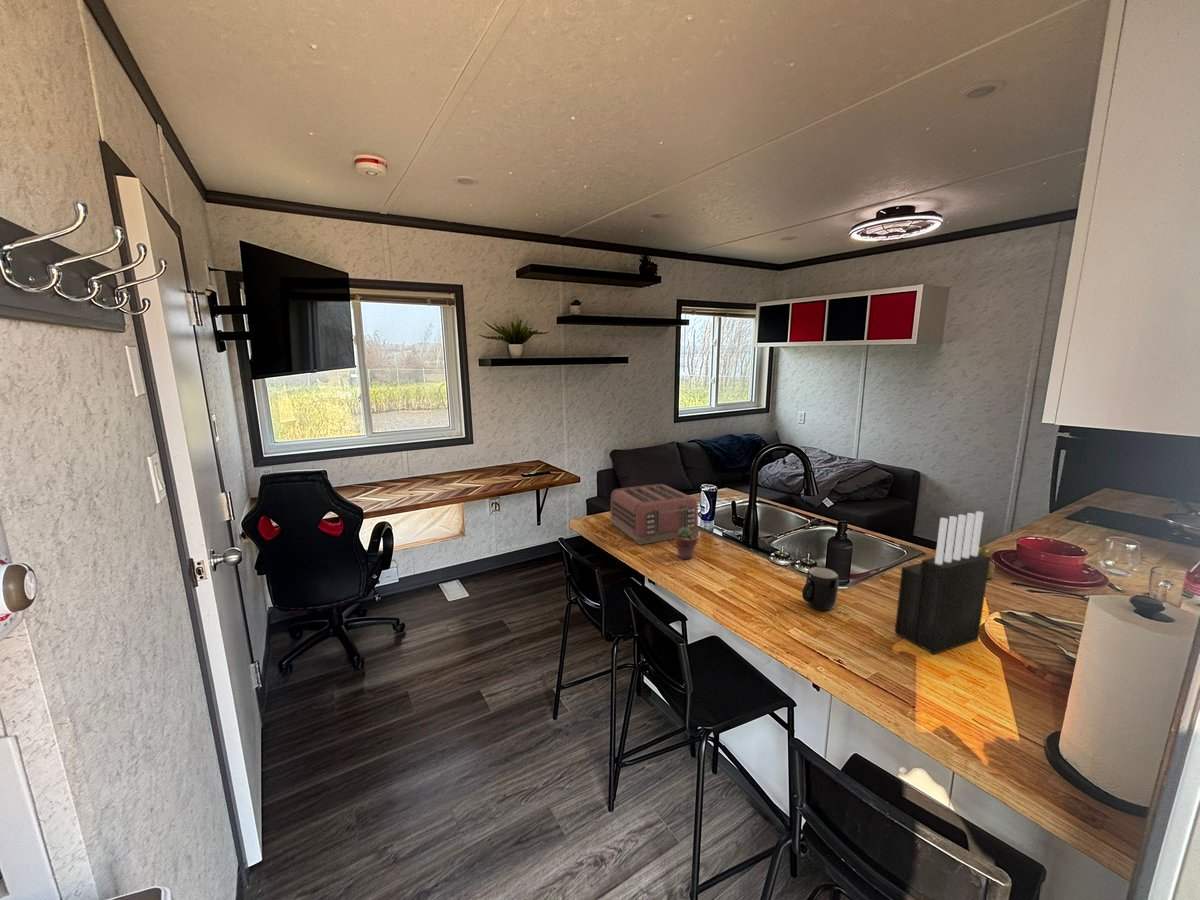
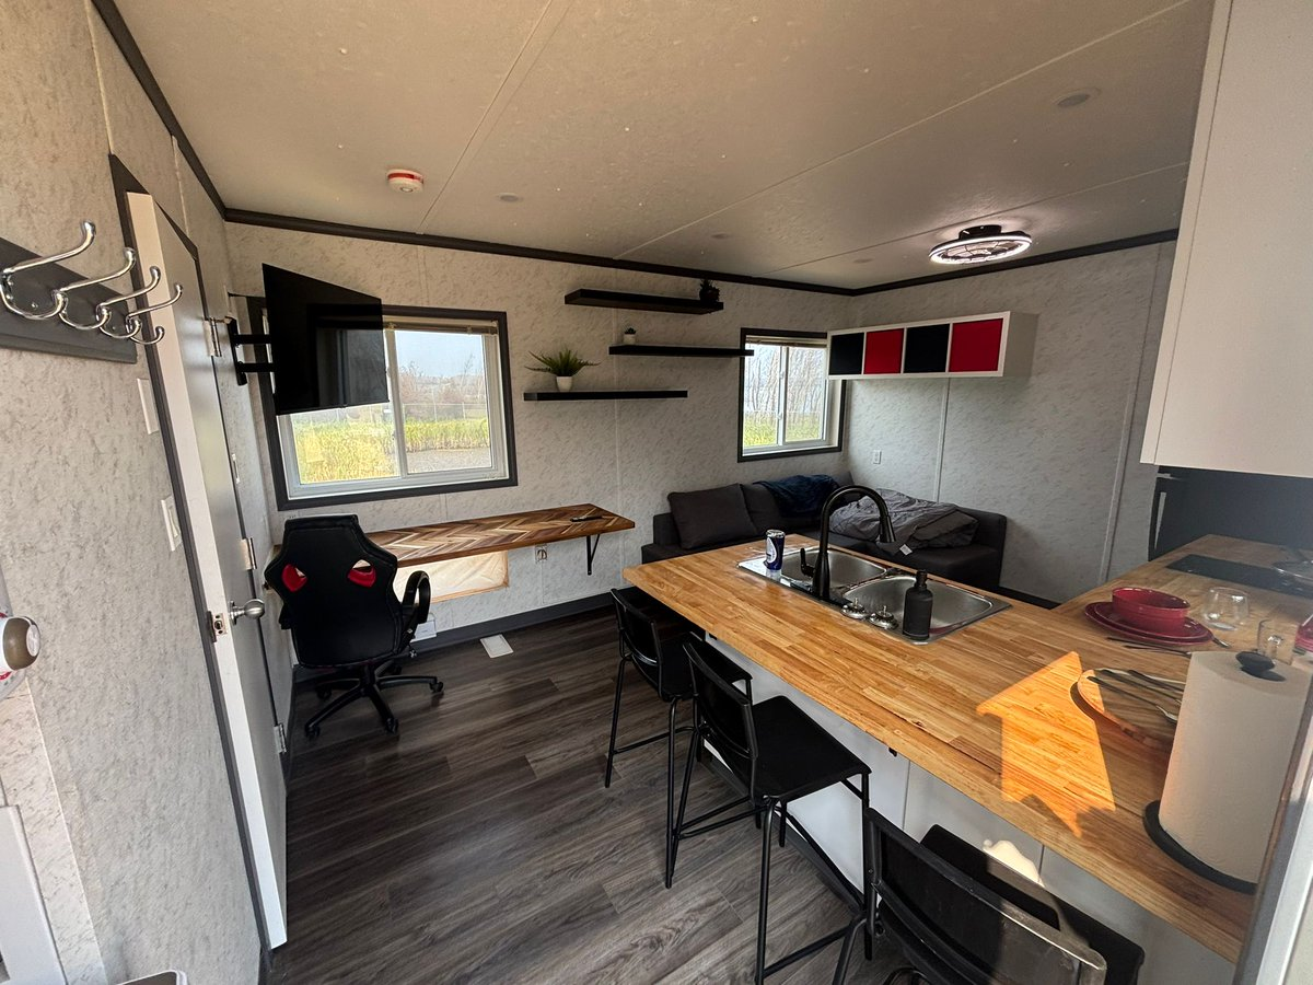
- knife block (939, 574)
- toaster (654, 512)
- potted succulent (685, 542)
- salt shaker (983, 555)
- mug (817, 589)
